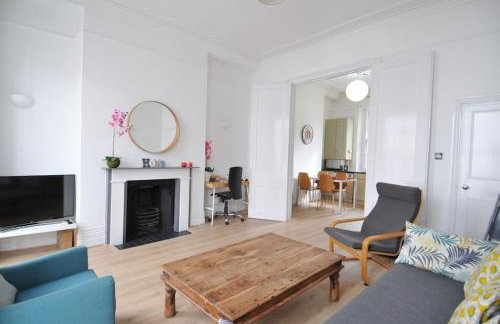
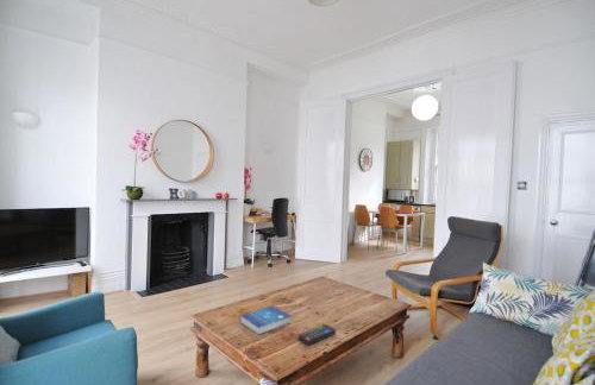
+ remote control (317, 334)
+ book (265, 318)
